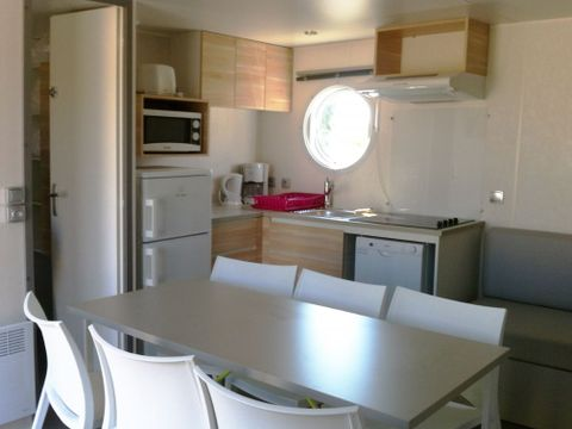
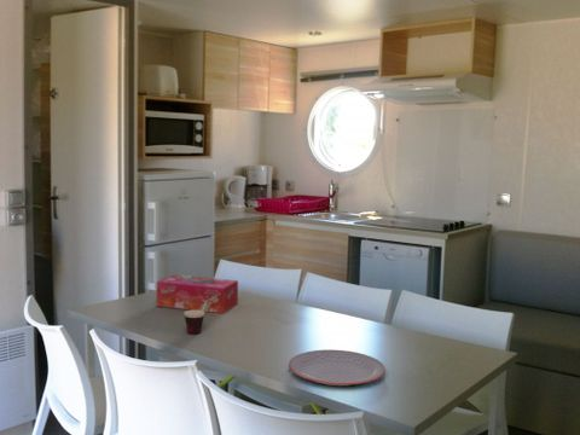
+ plate (336, 369)
+ tissue box (197, 292)
+ cup (201, 314)
